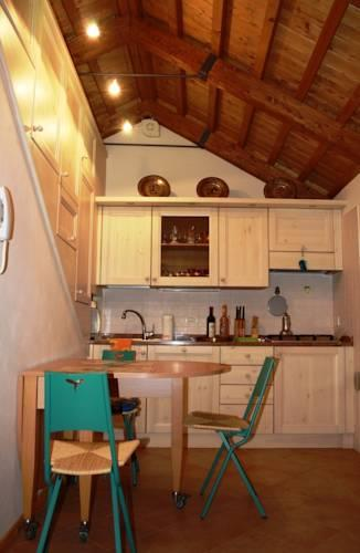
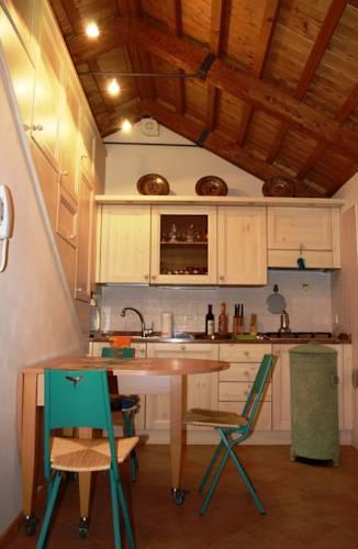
+ trash can (314, 399)
